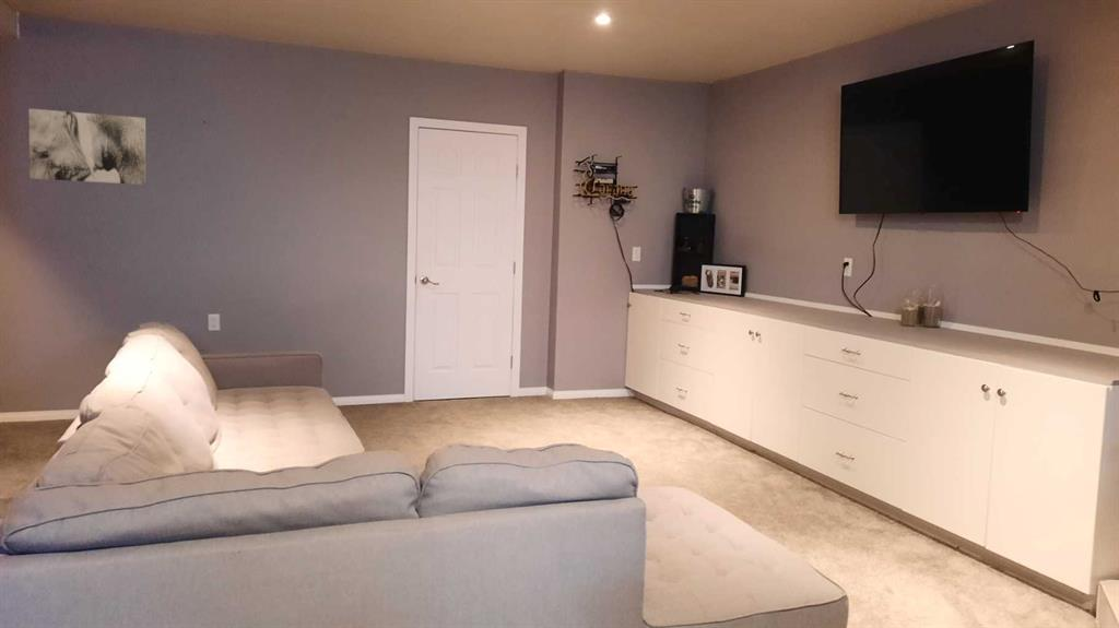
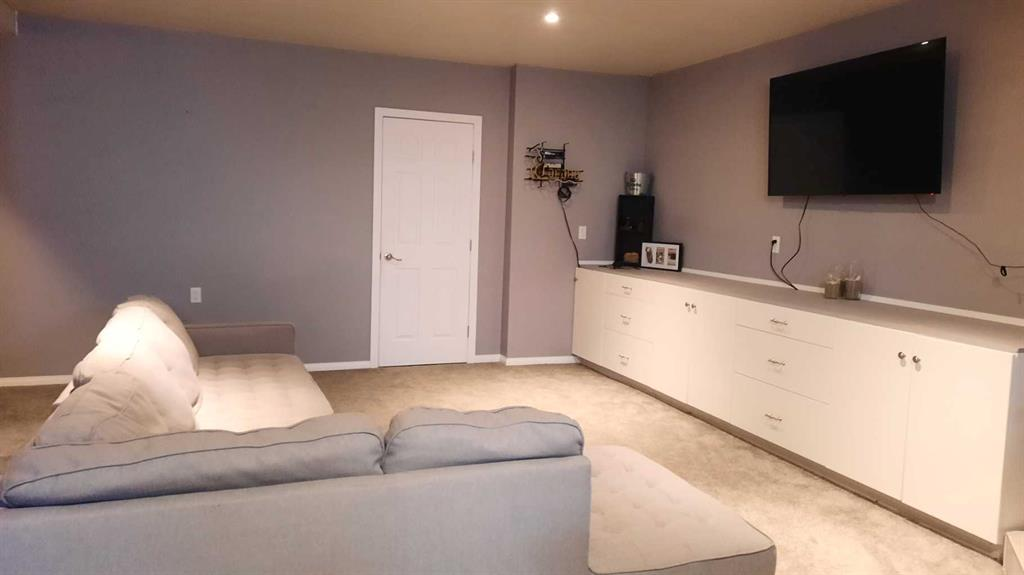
- wall art (89, 147)
